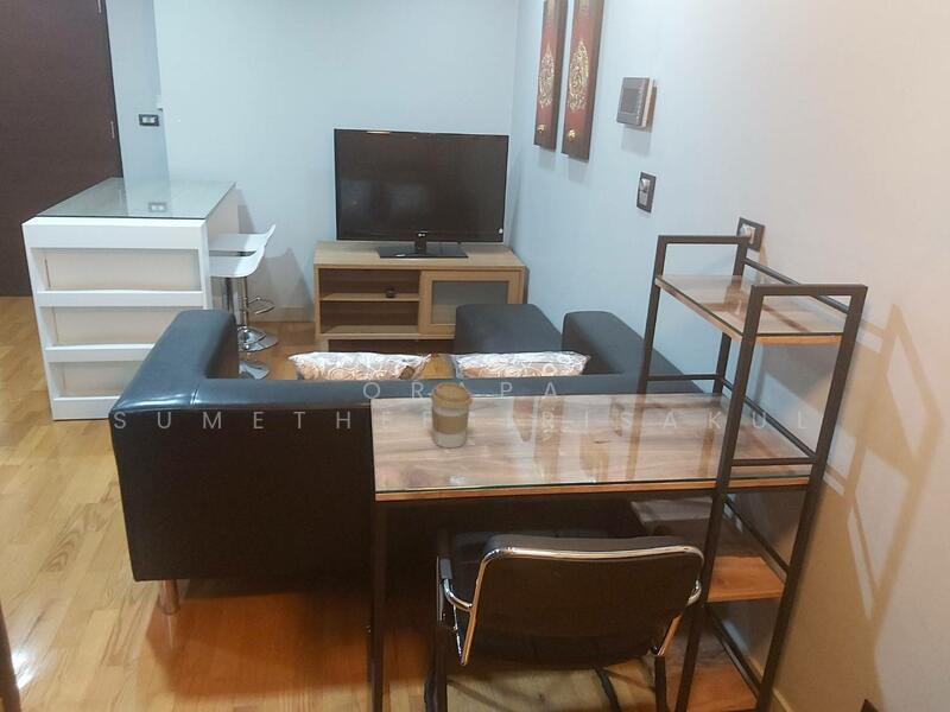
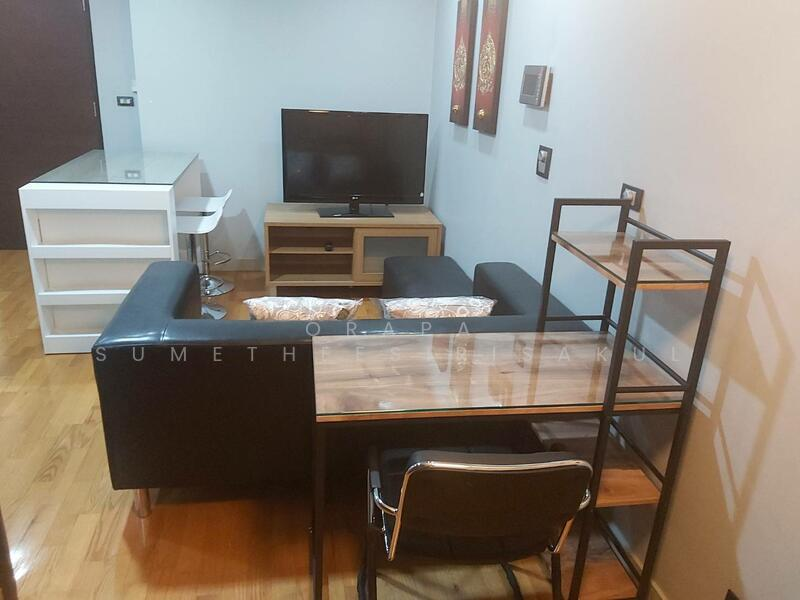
- coffee cup (450, 414)
